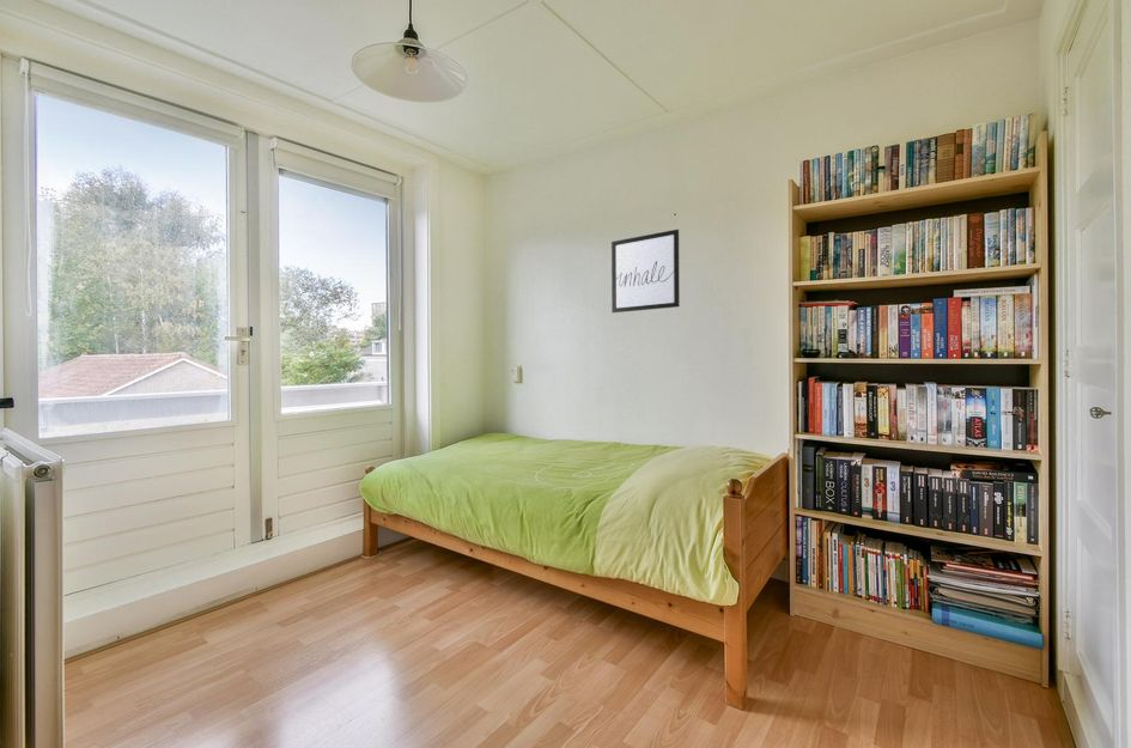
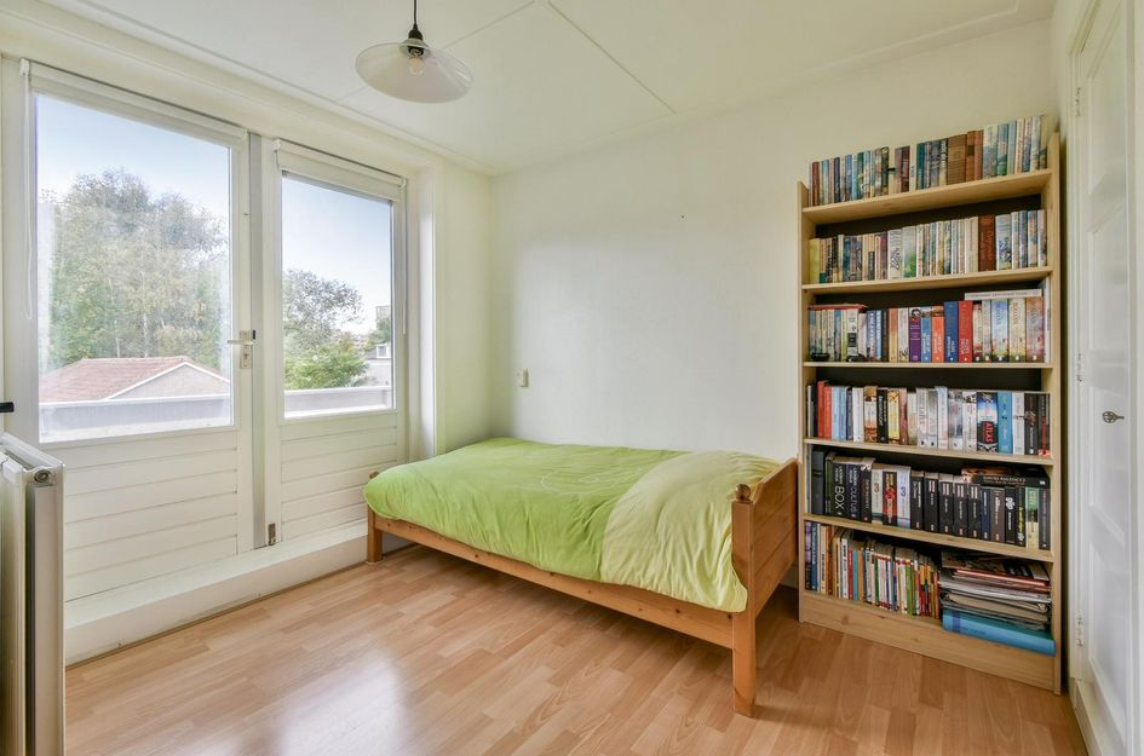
- wall art (644, 273)
